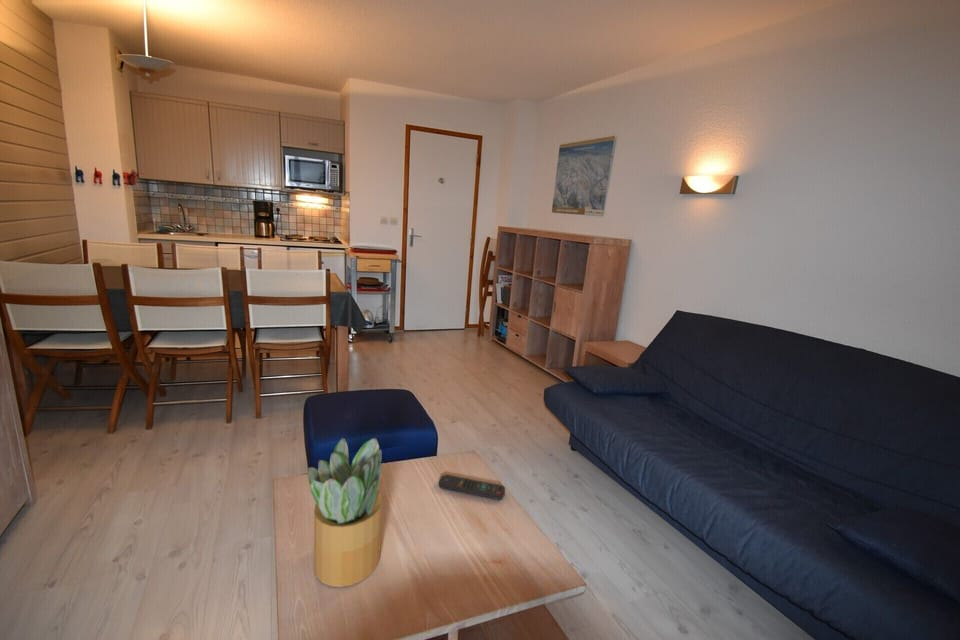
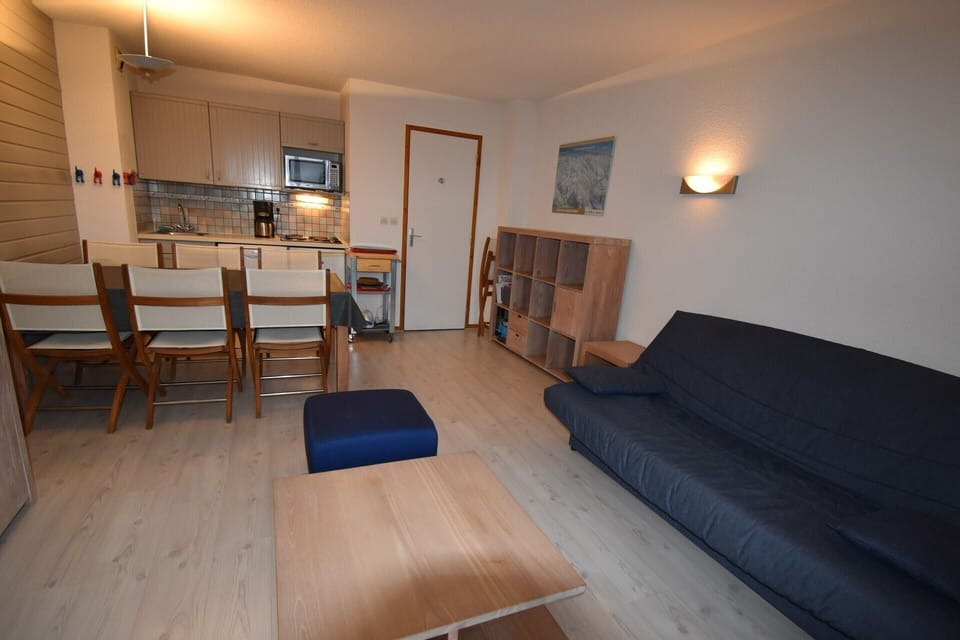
- potted plant (352, 506)
- remote control (471, 486)
